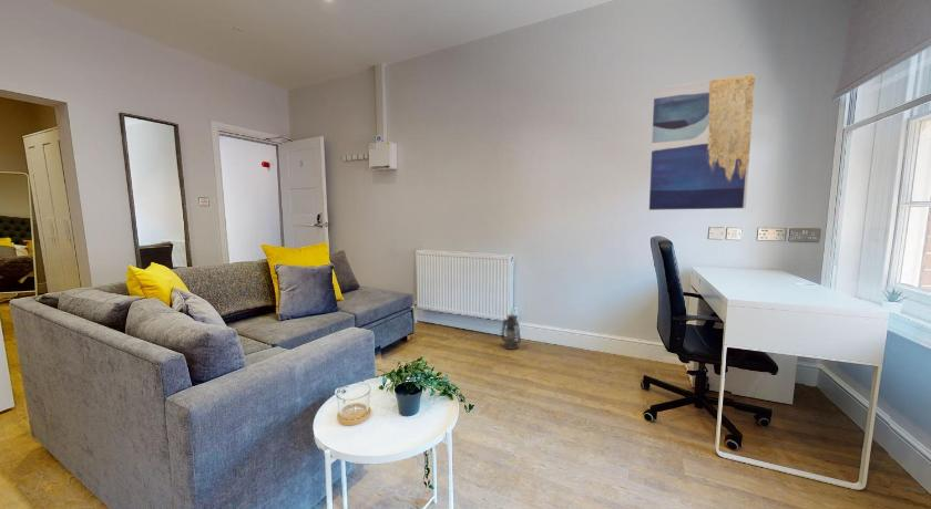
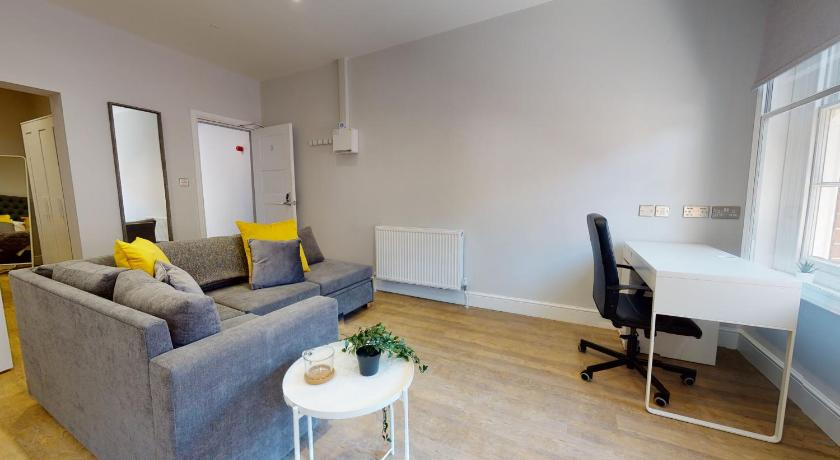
- lantern (510, 331)
- wall art (697, 146)
